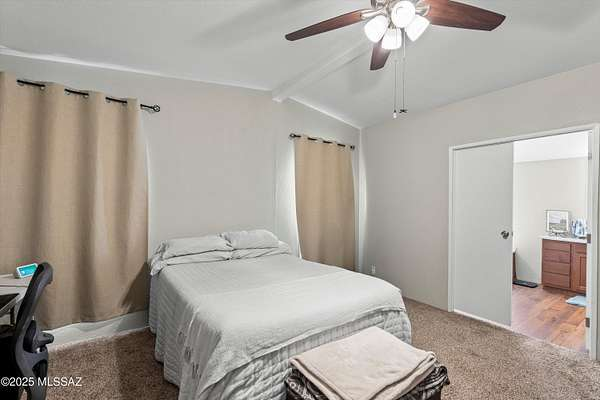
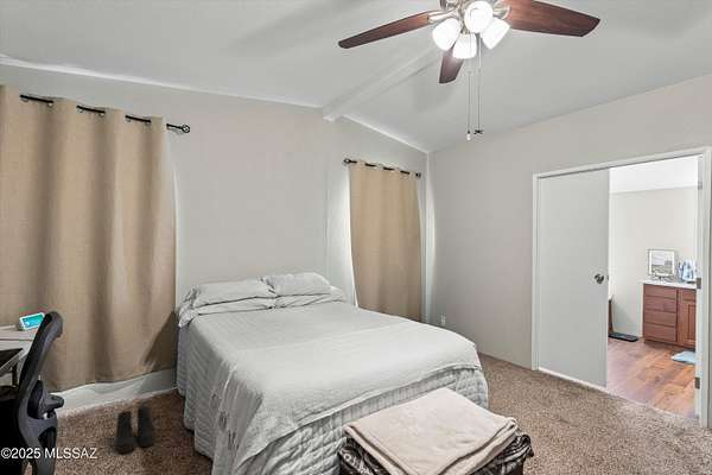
+ boots (138, 425)
